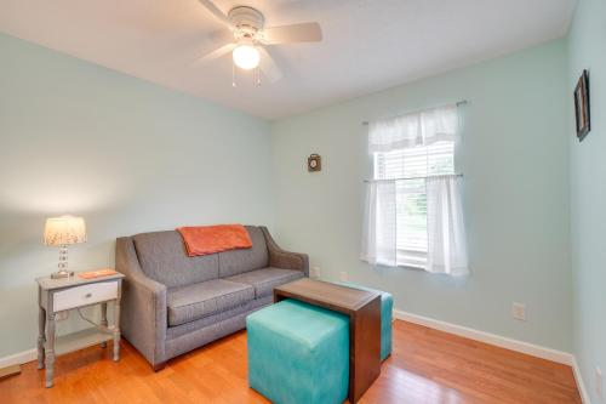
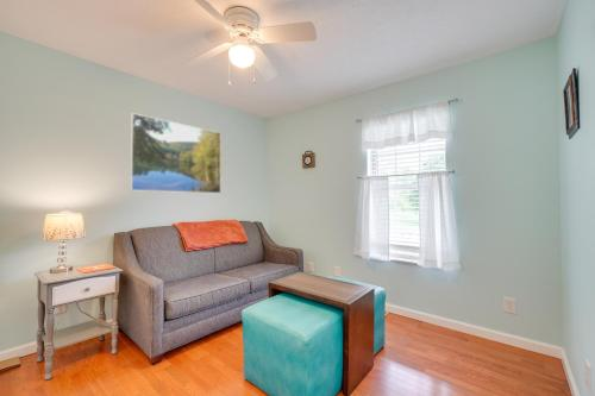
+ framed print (181, 157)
